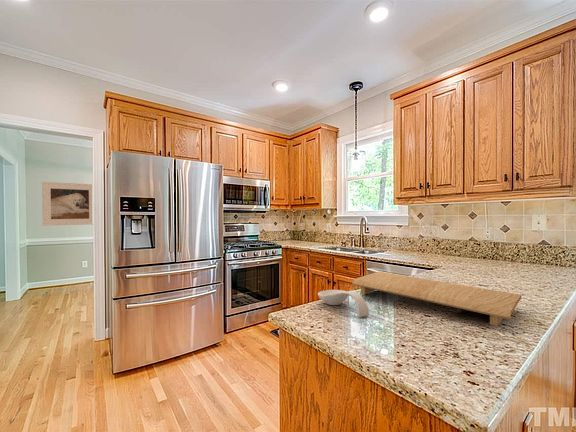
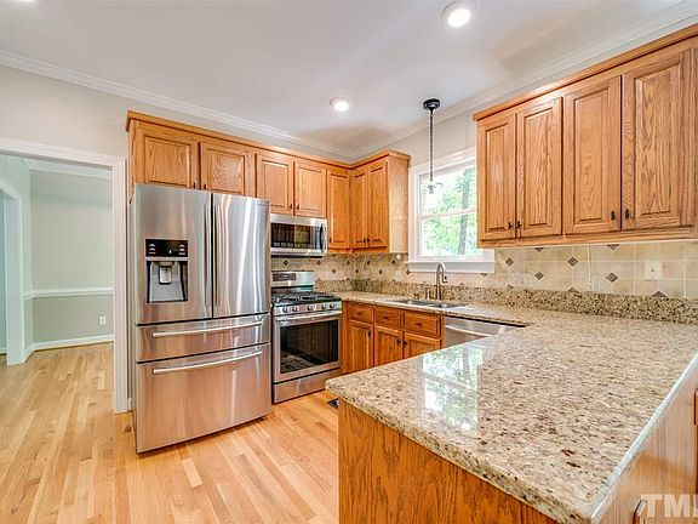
- cutting board (428, 293)
- spoon rest (342, 297)
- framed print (70, 204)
